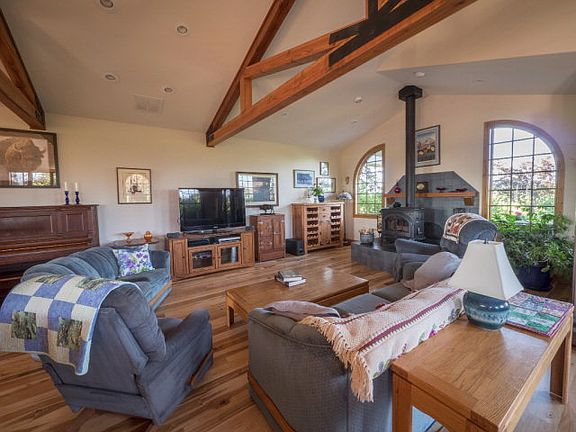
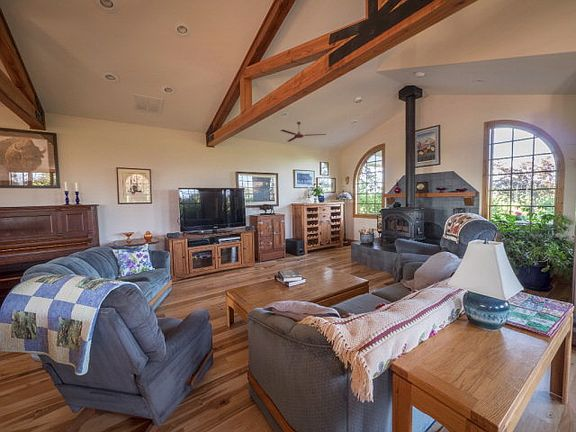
+ ceiling fan (299, 132)
